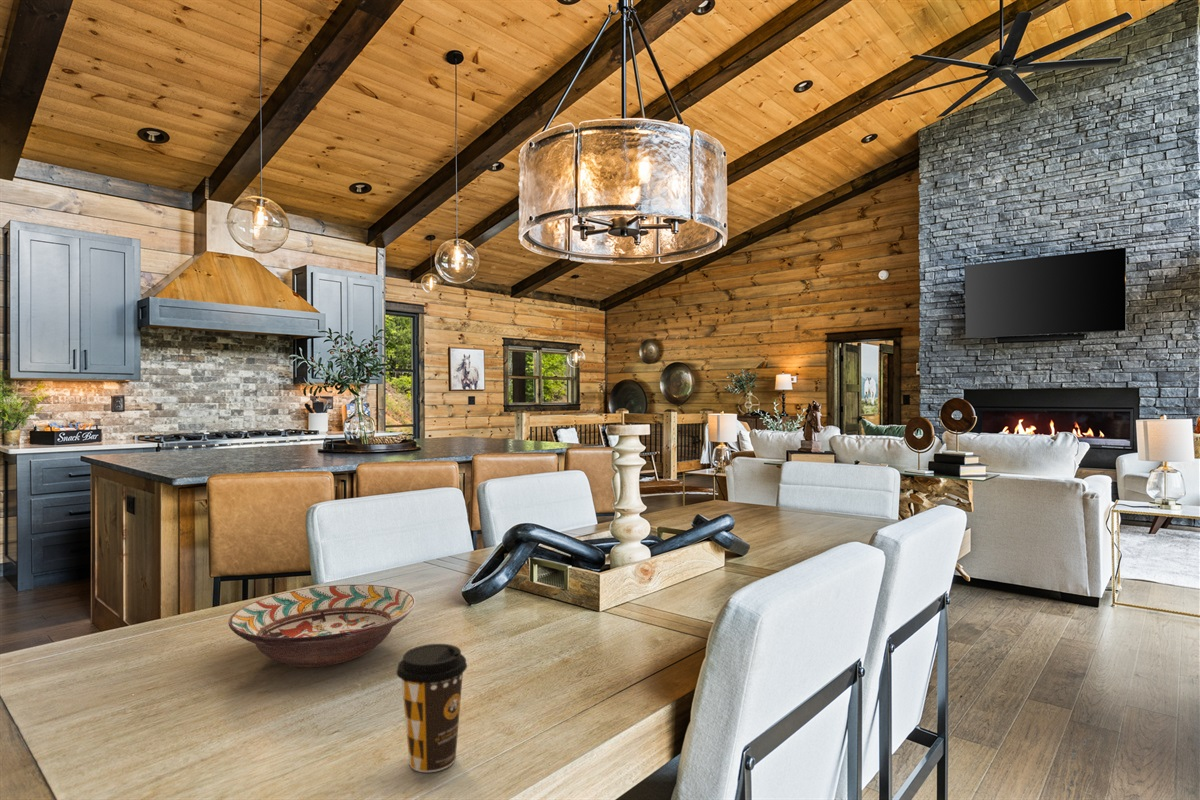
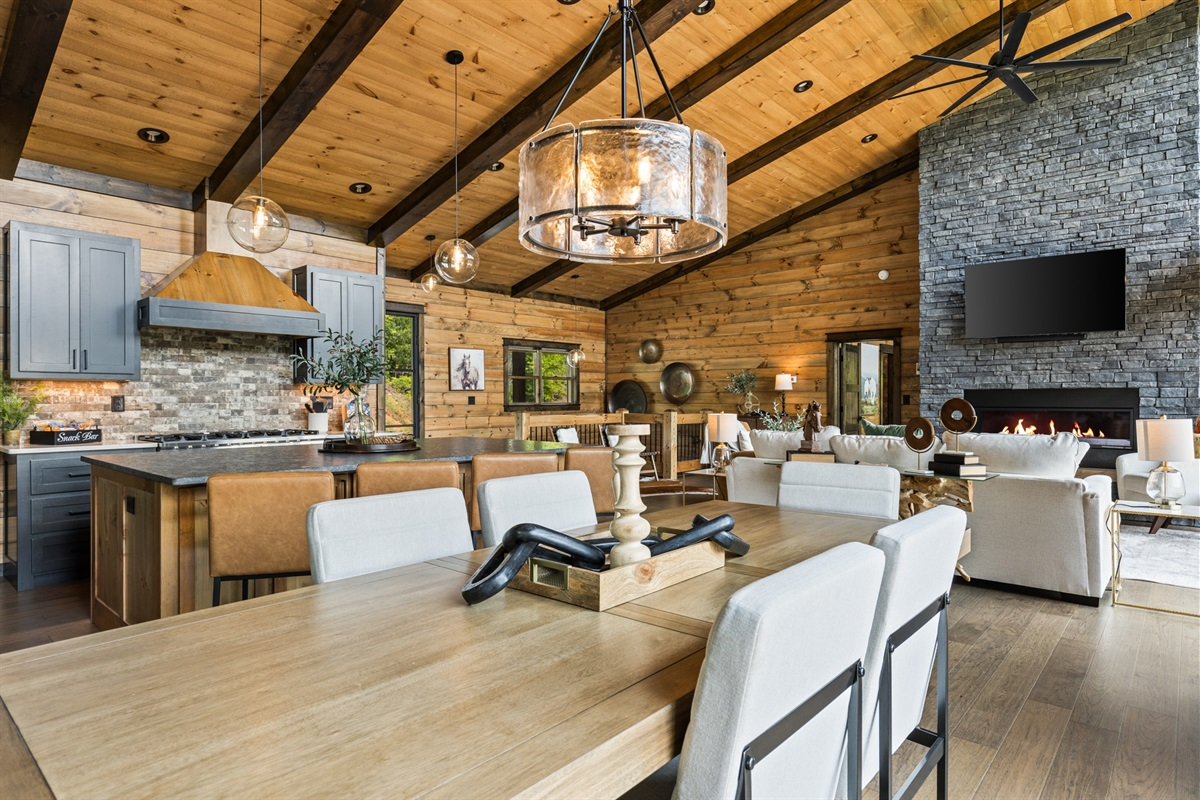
- decorative bowl (326, 629)
- coffee cup (432, 706)
